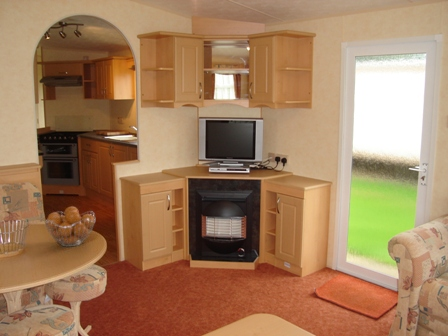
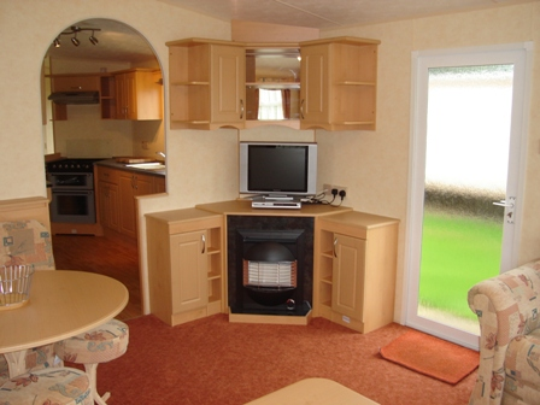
- fruit basket (70, 226)
